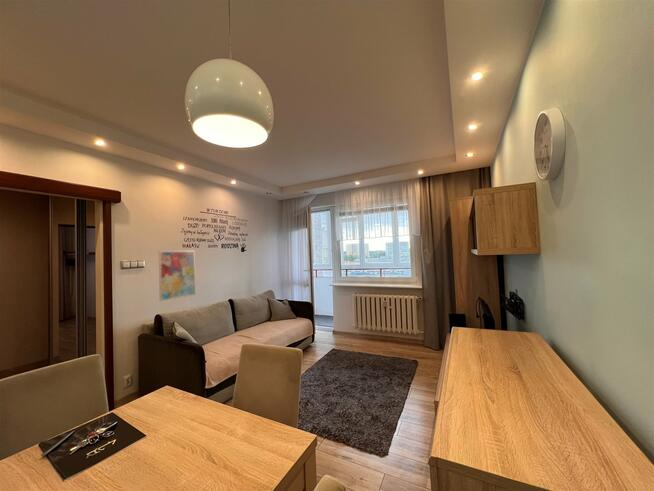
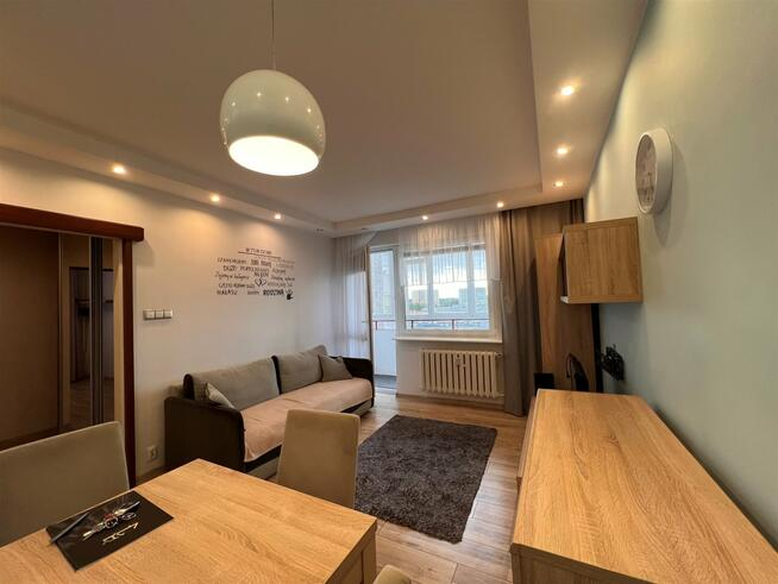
- wall art (178, 274)
